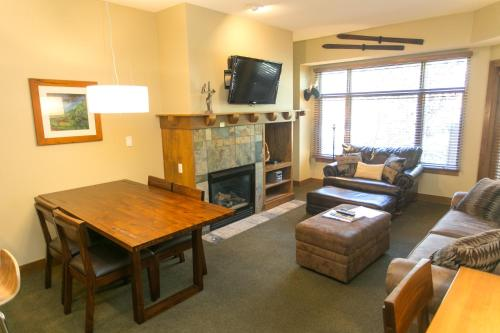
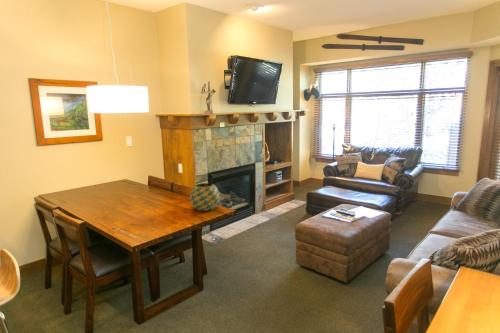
+ decorative ball (204, 196)
